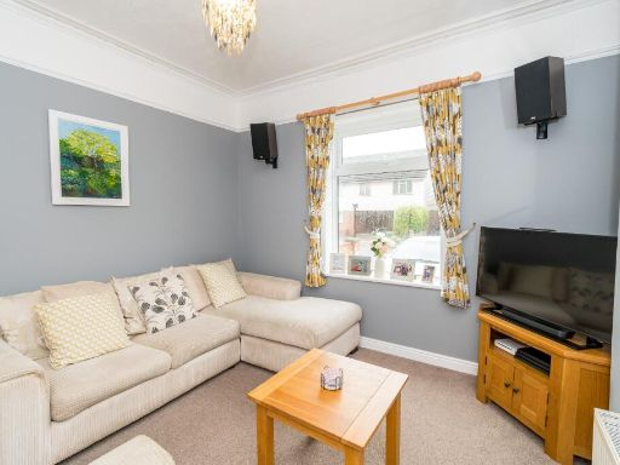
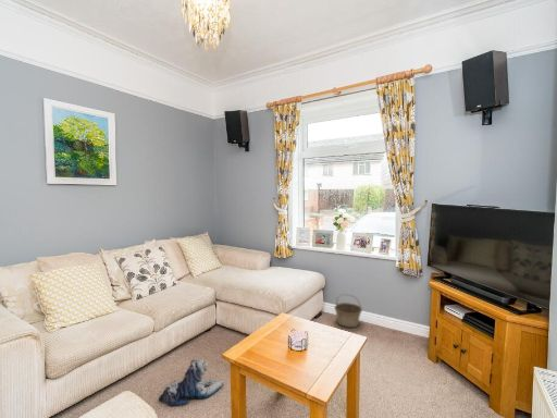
+ basket (348, 308)
+ plush toy (191, 376)
